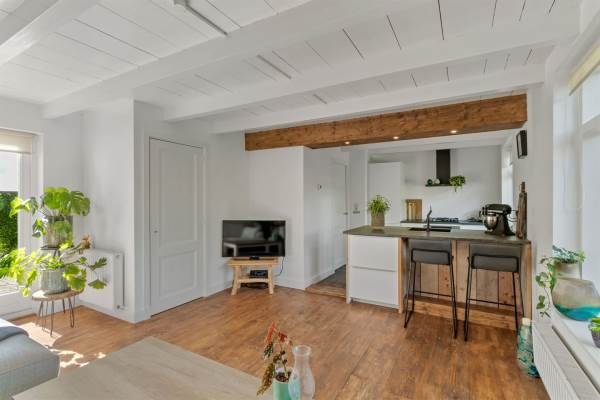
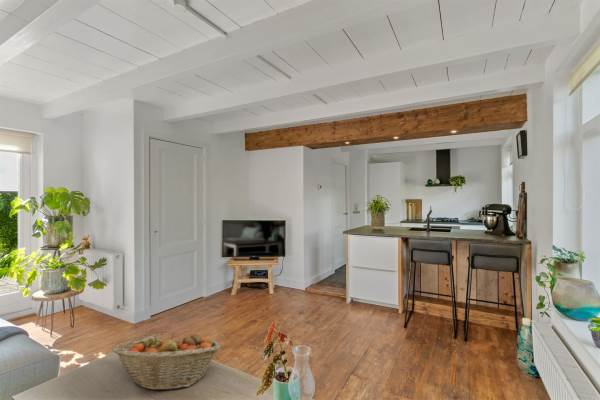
+ fruit basket (168, 354)
